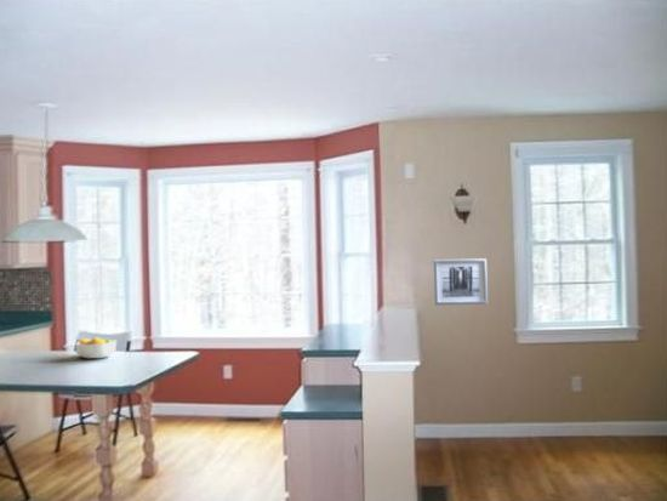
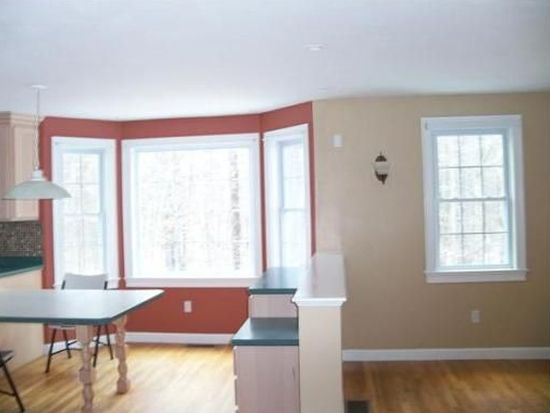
- fruit bowl (96, 346)
- wall art (460, 281)
